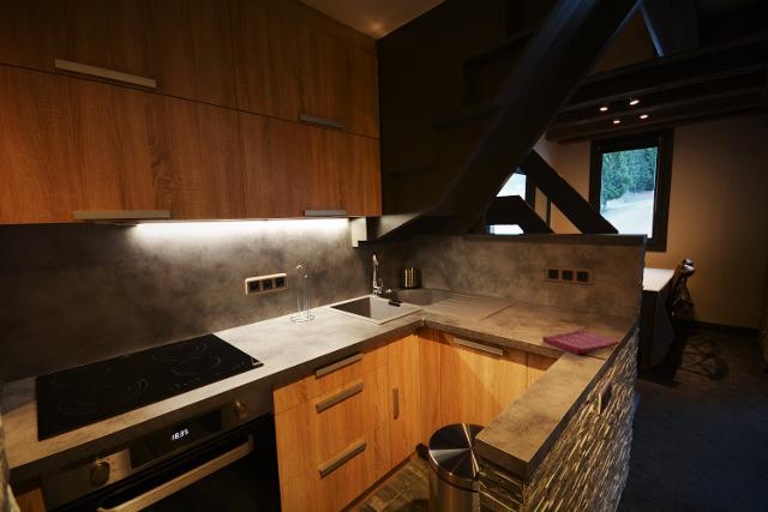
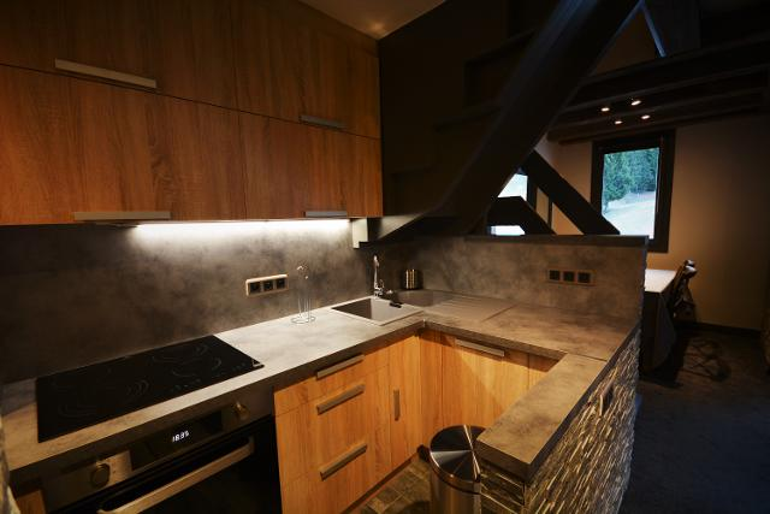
- dish towel (578, 341)
